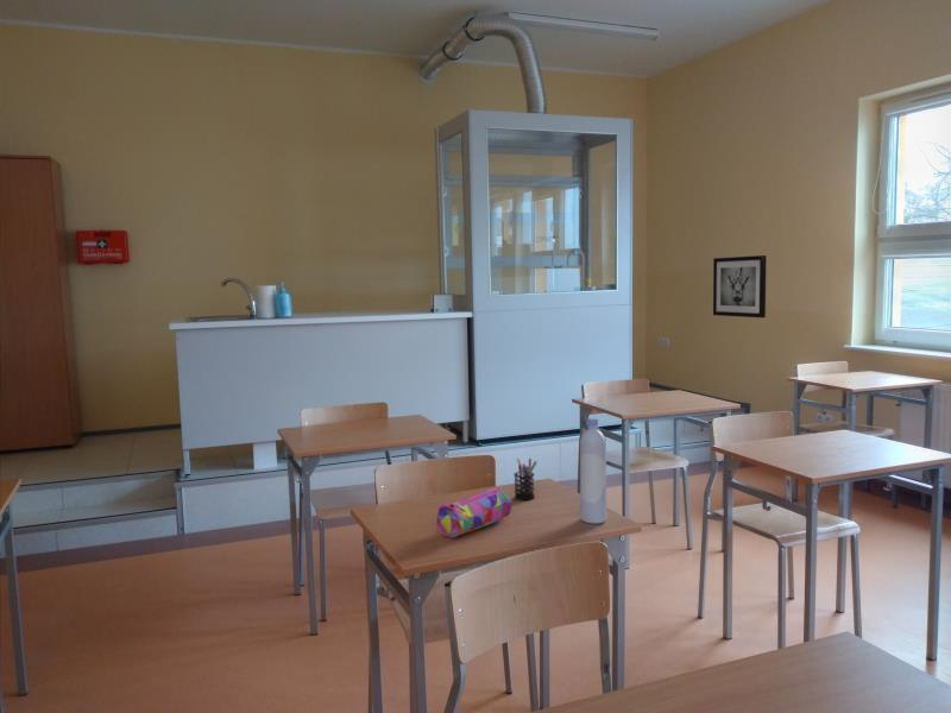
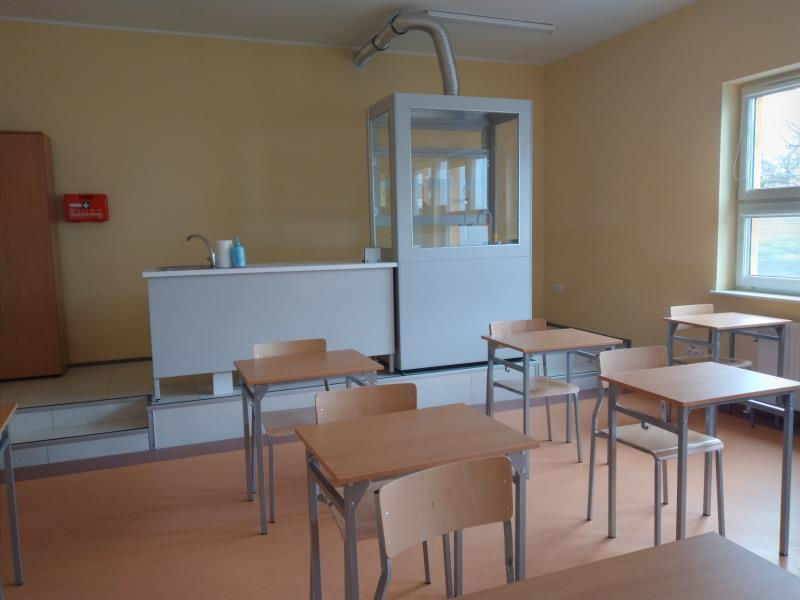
- bottle (593, 469)
- pencil case (474, 511)
- wall art (738, 286)
- pen holder (527, 477)
